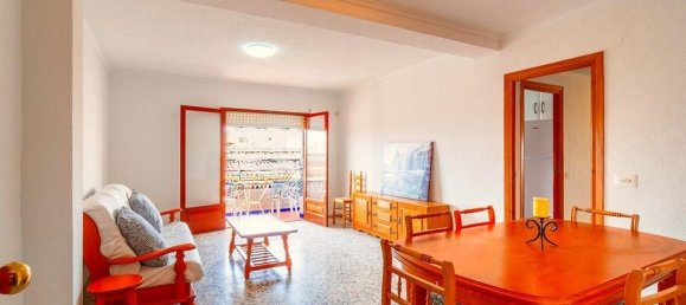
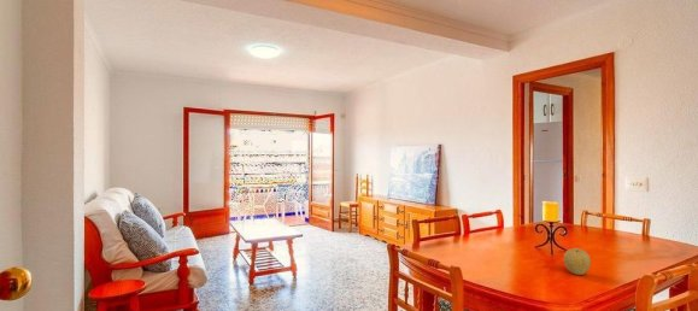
+ fruit (576, 260)
